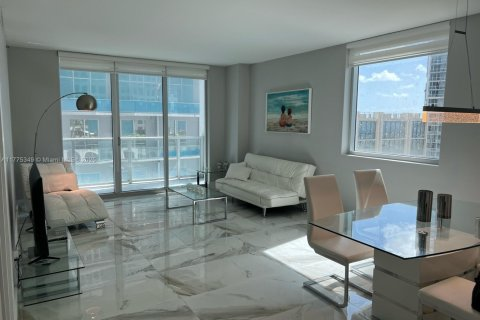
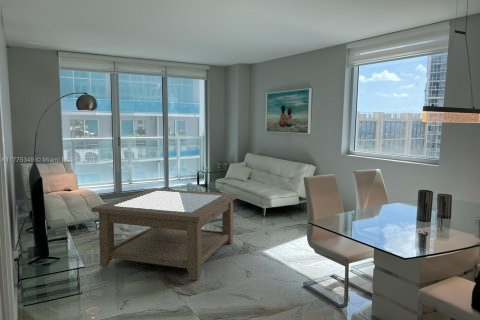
+ coffee table (172, 227)
